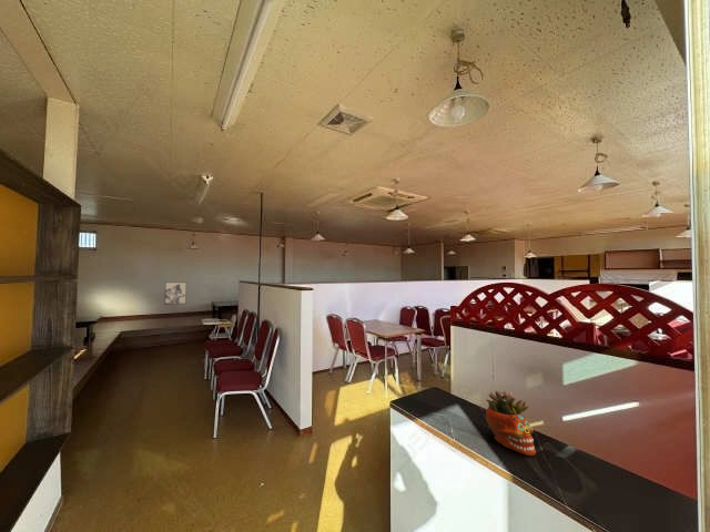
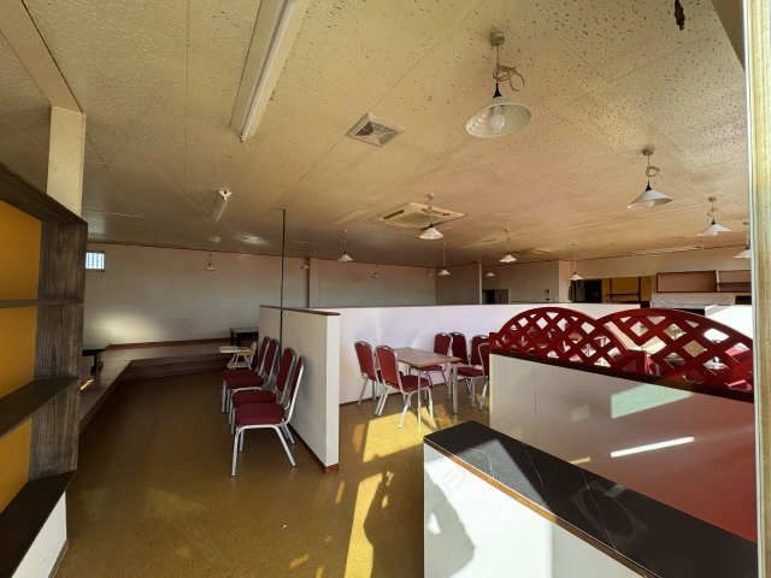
- succulent planter (510, 418)
- wall art (175, 293)
